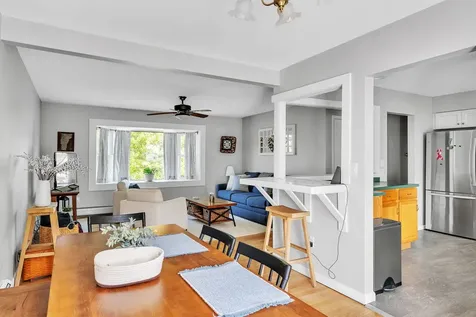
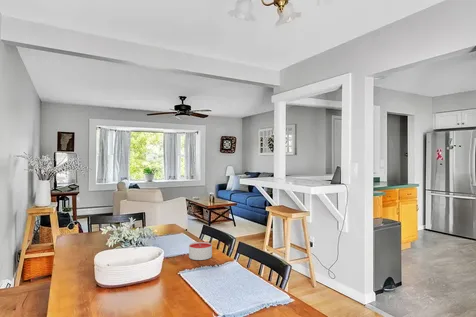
+ candle (200, 250)
